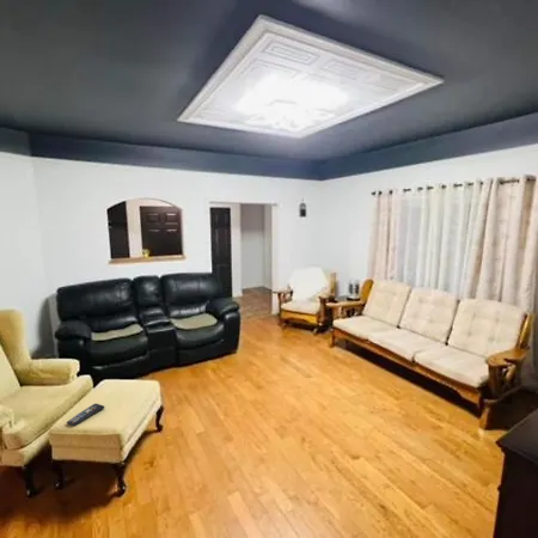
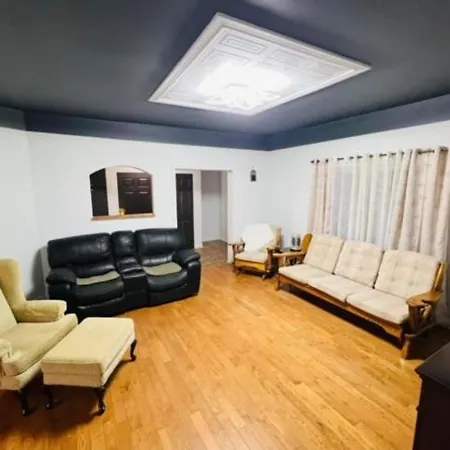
- remote control (86, 414)
